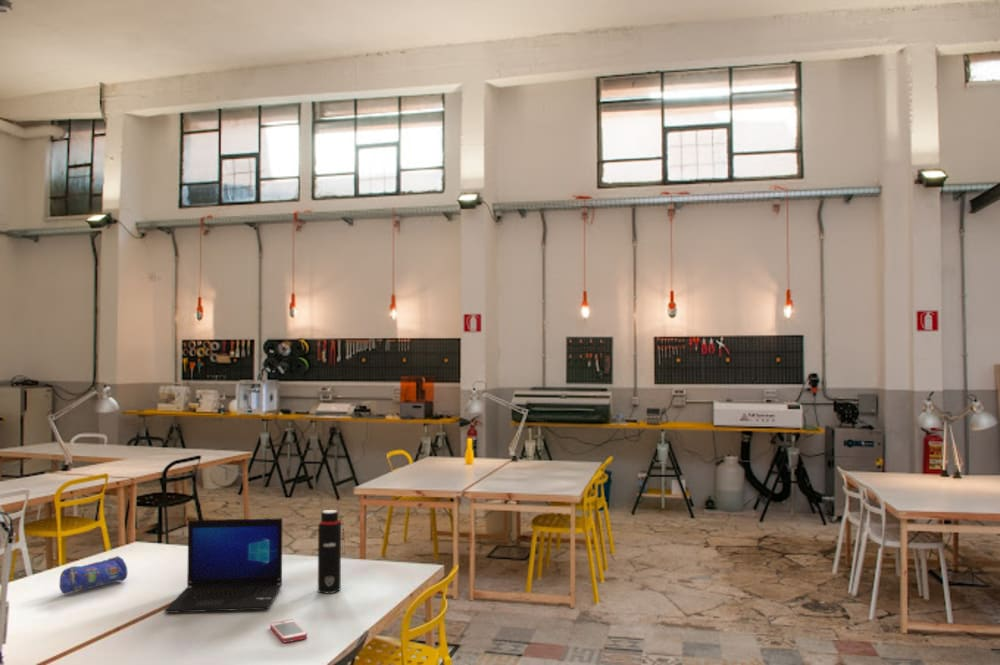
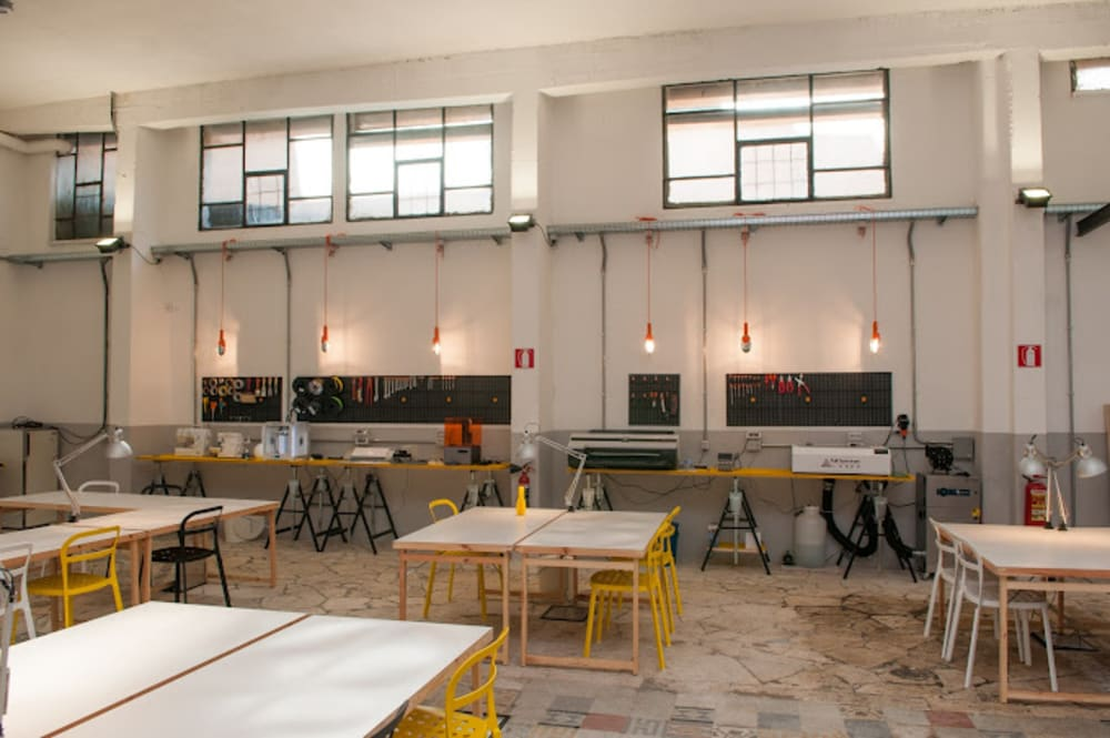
- laptop (226, 563)
- pencil case (94, 573)
- water bottle (331, 550)
- smartphone (288, 630)
